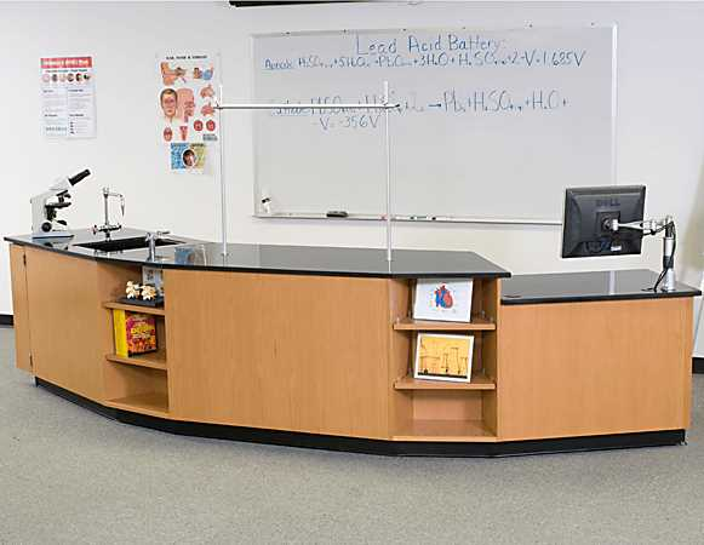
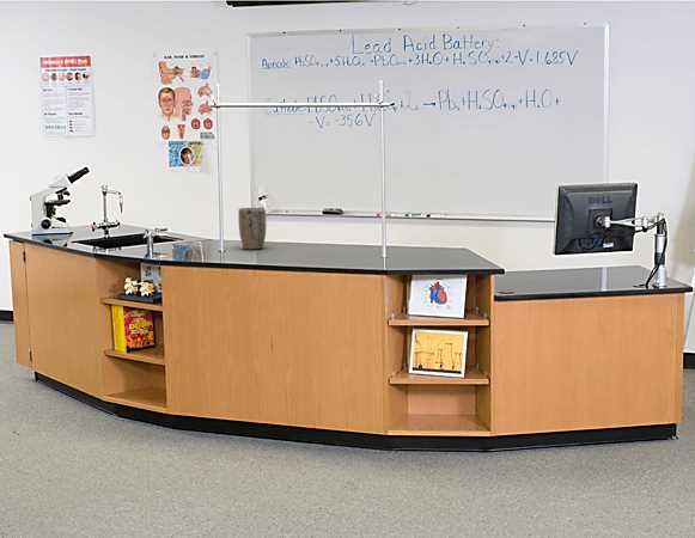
+ plant pot (252, 228)
